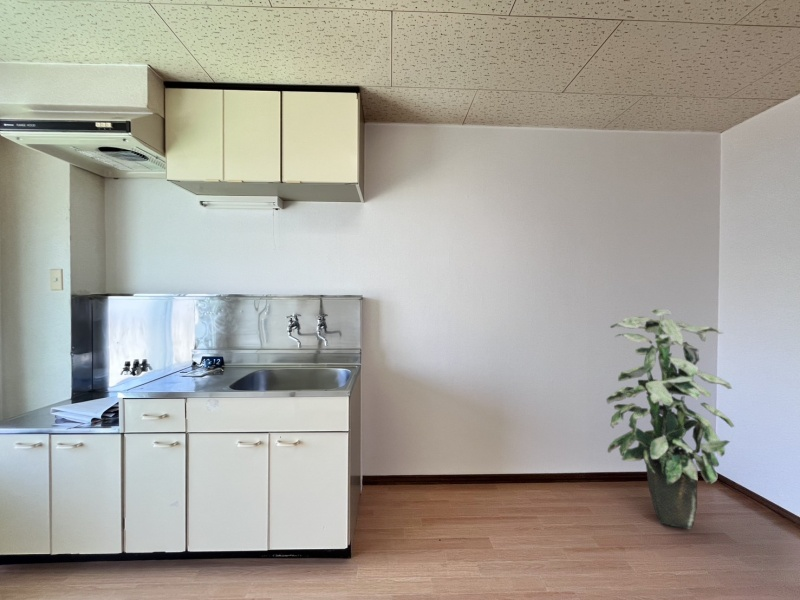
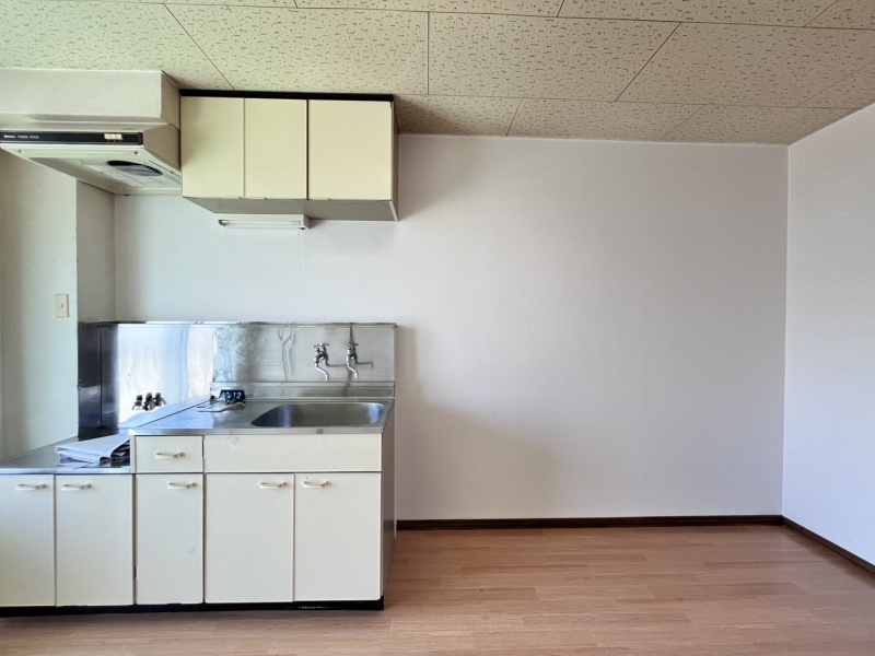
- indoor plant (662, 412)
